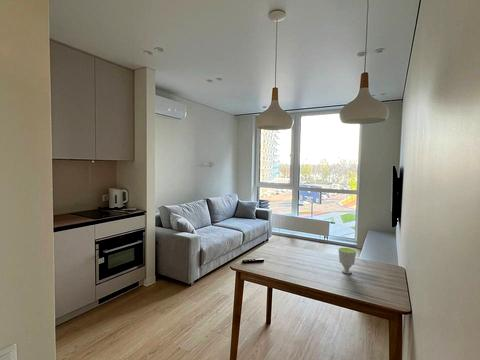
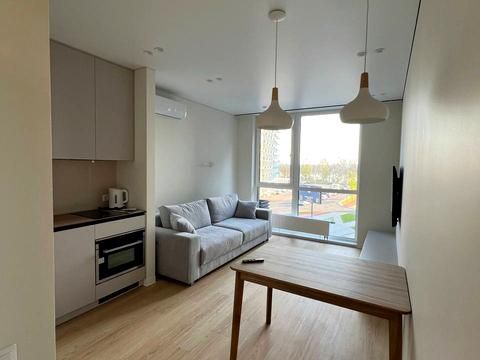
- cup (346, 261)
